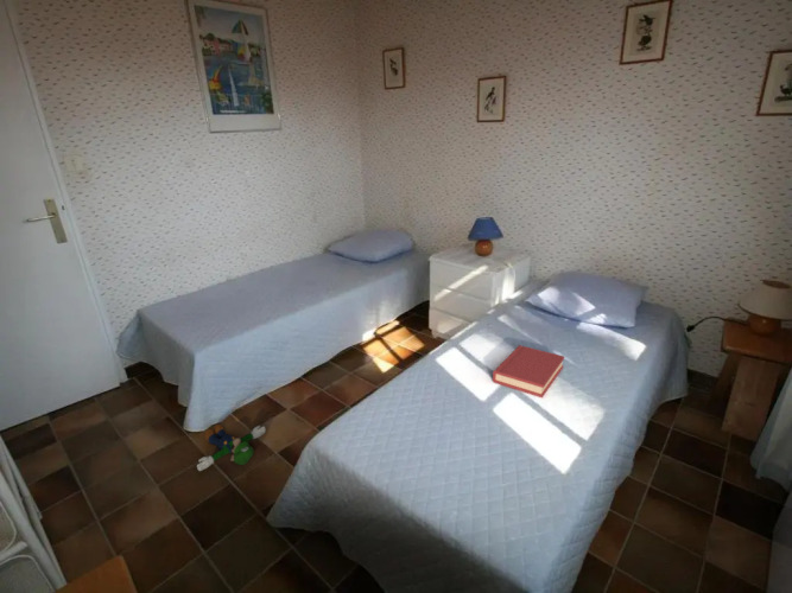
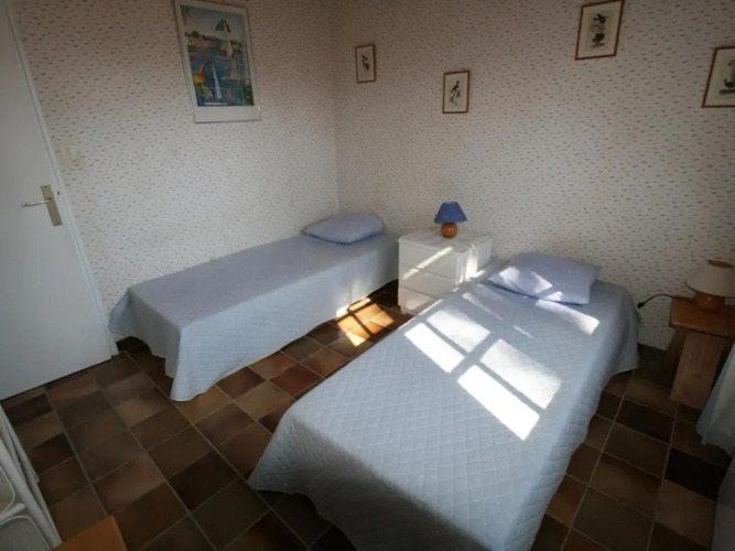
- plush toy (229, 442)
- hardback book (528, 369)
